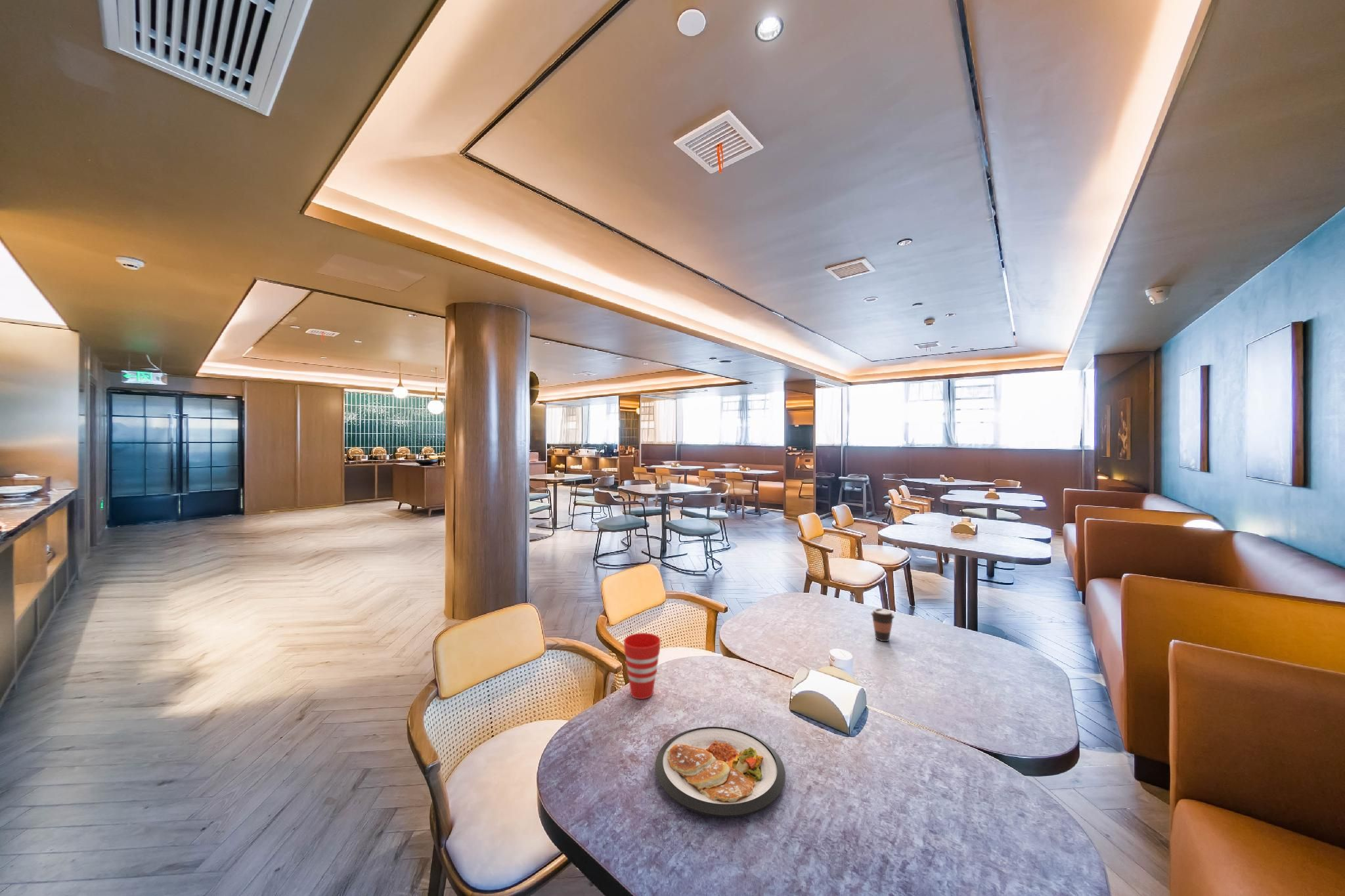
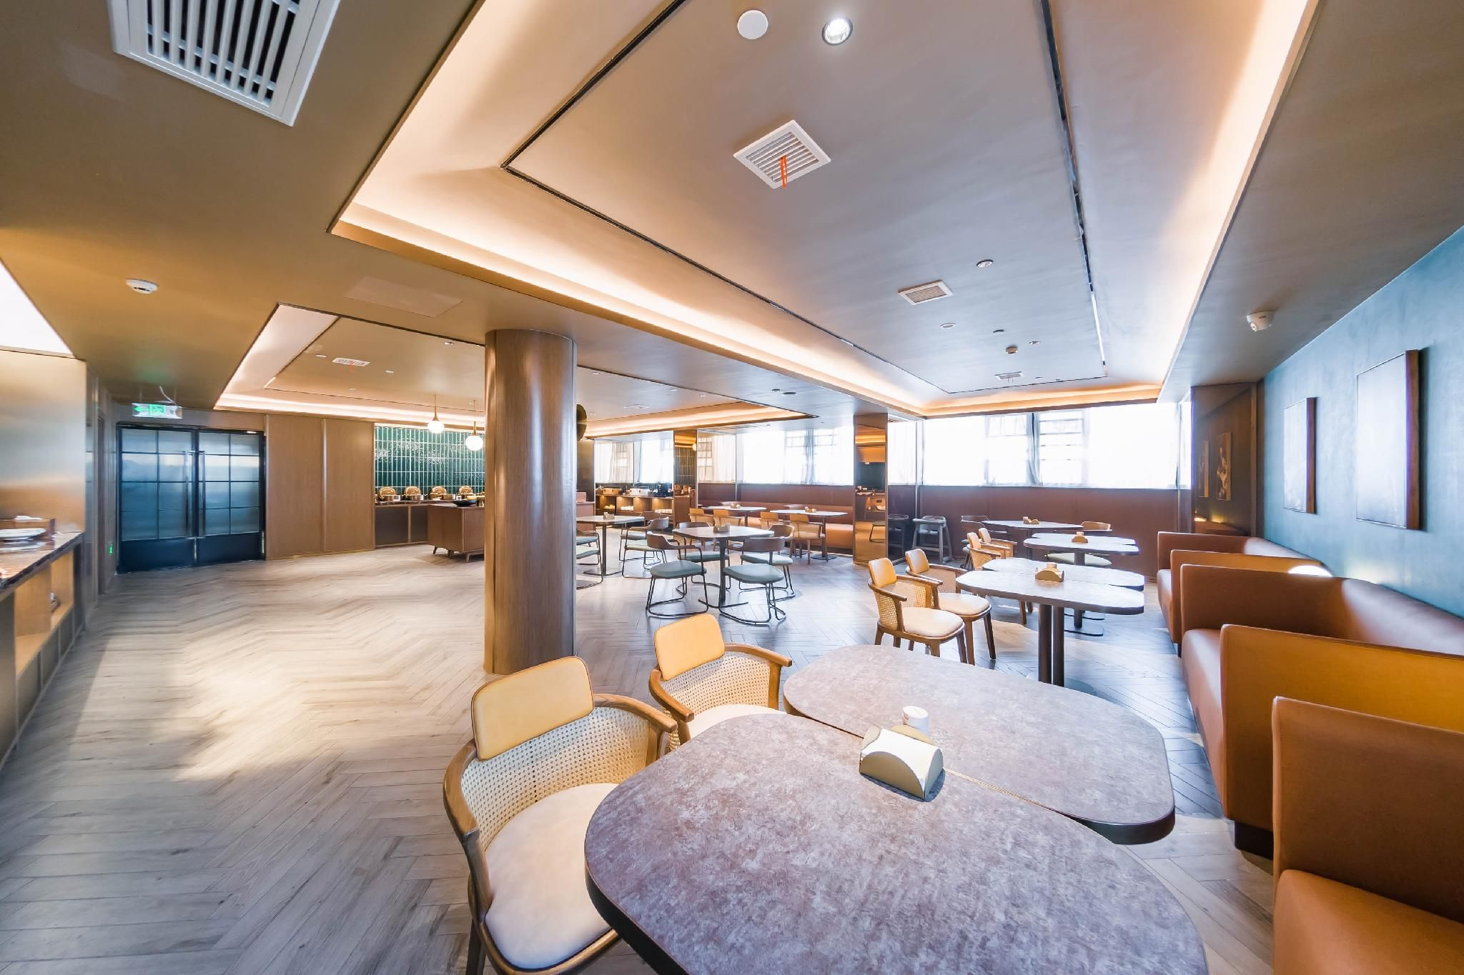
- dish (719, 762)
- cup (642, 666)
- coffee cup (882, 625)
